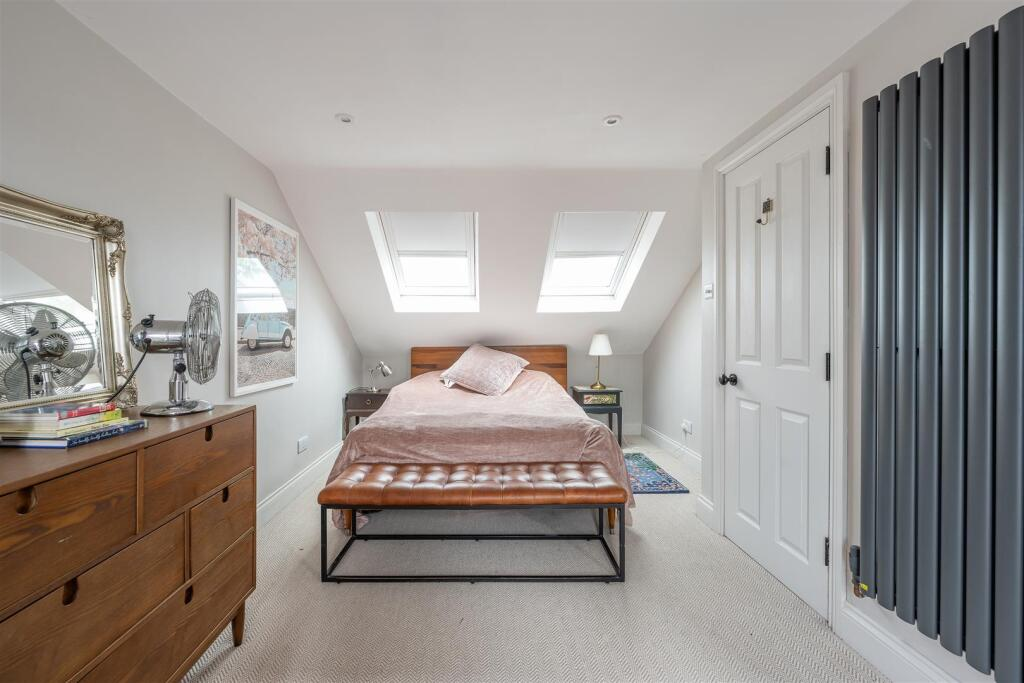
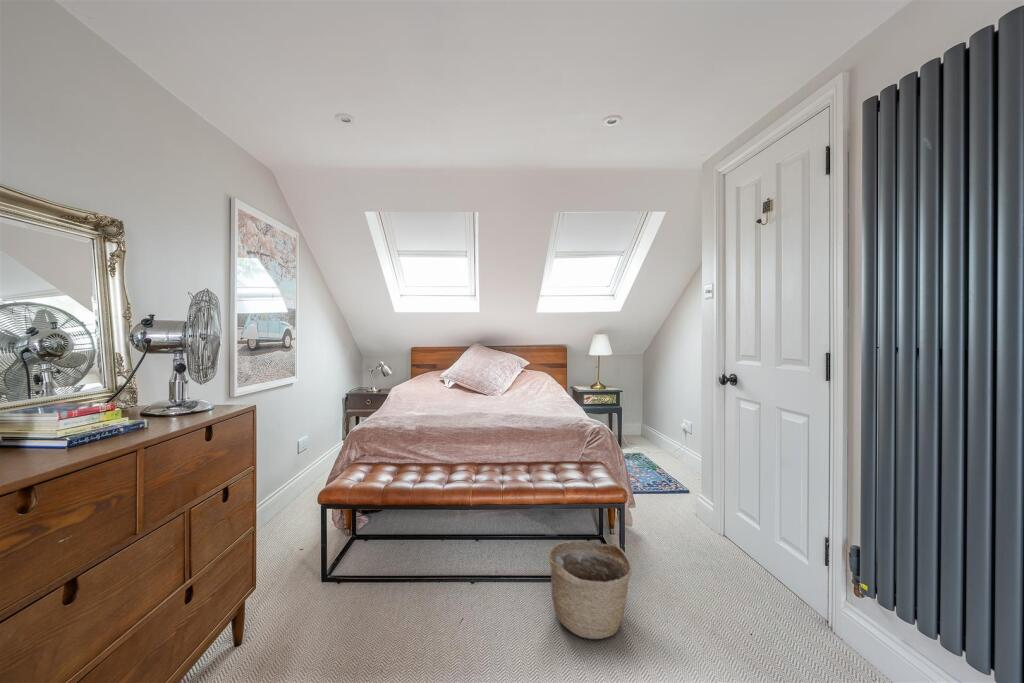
+ basket (589, 584)
